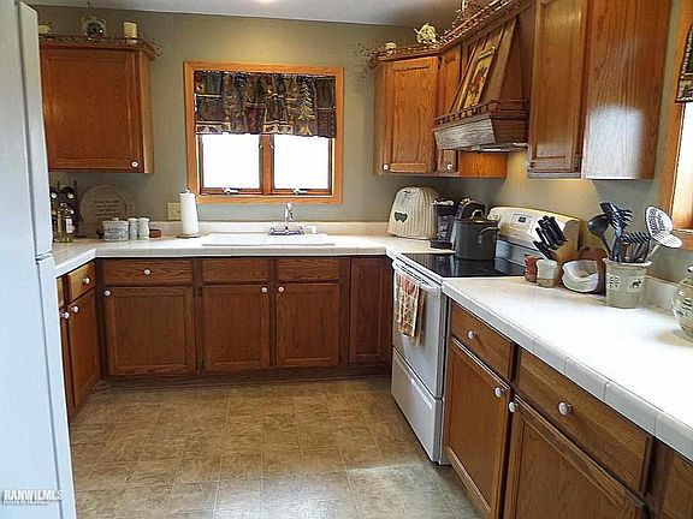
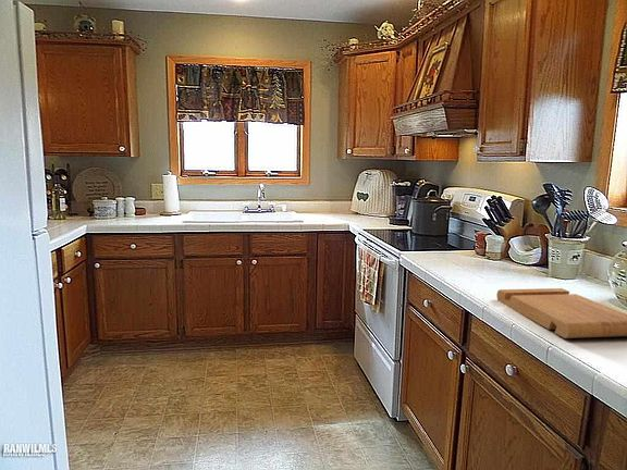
+ cutting board (563, 310)
